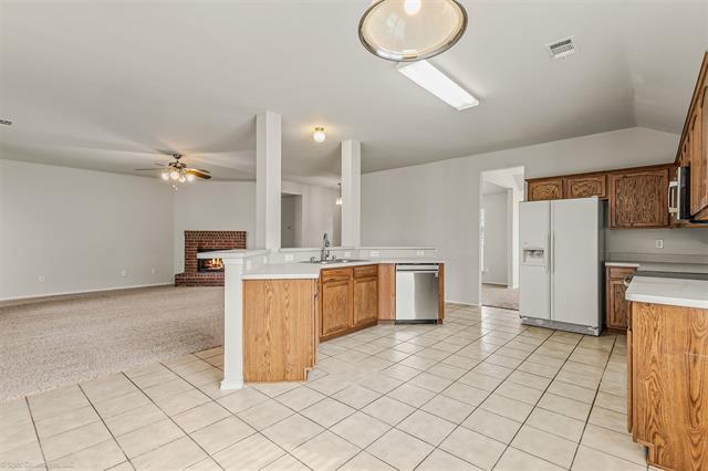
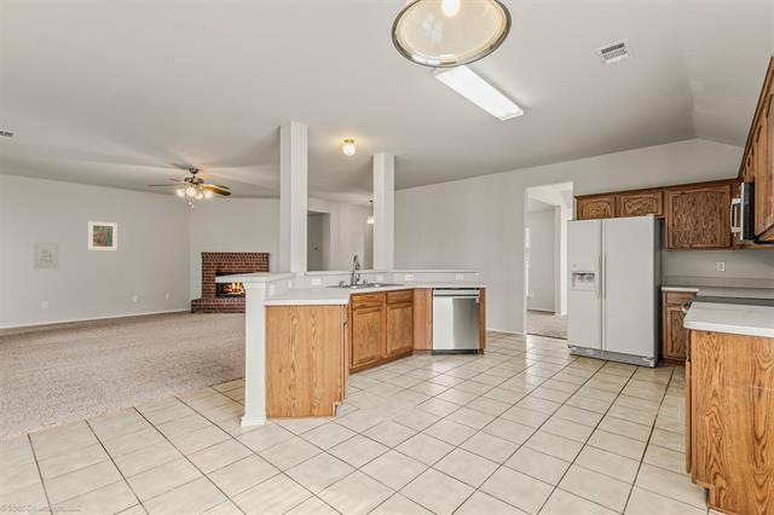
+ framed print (103, 236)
+ wall art (46, 255)
